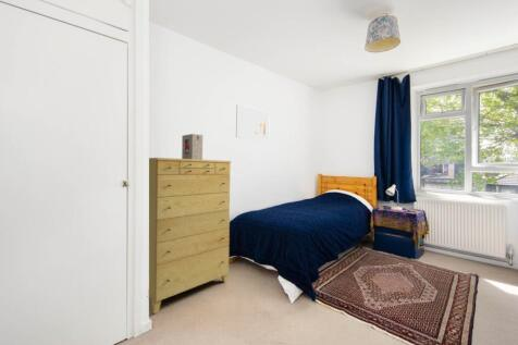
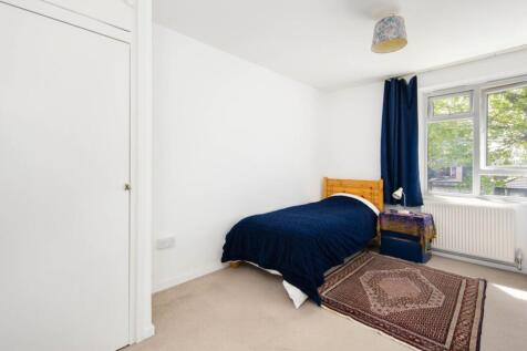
- decorative box (192, 147)
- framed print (254, 124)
- dresser (184, 224)
